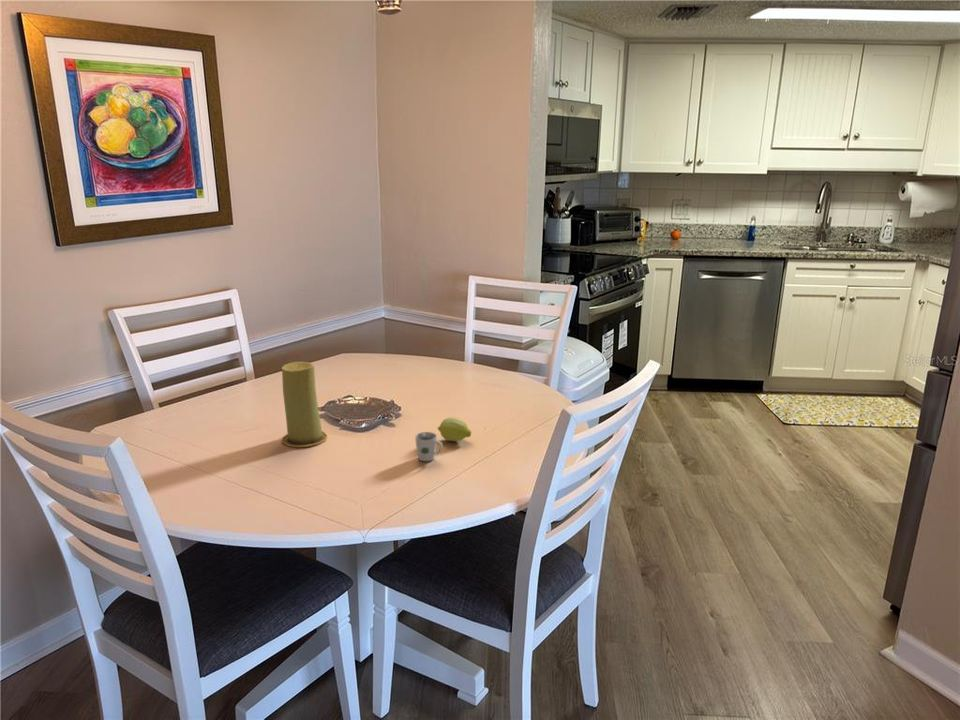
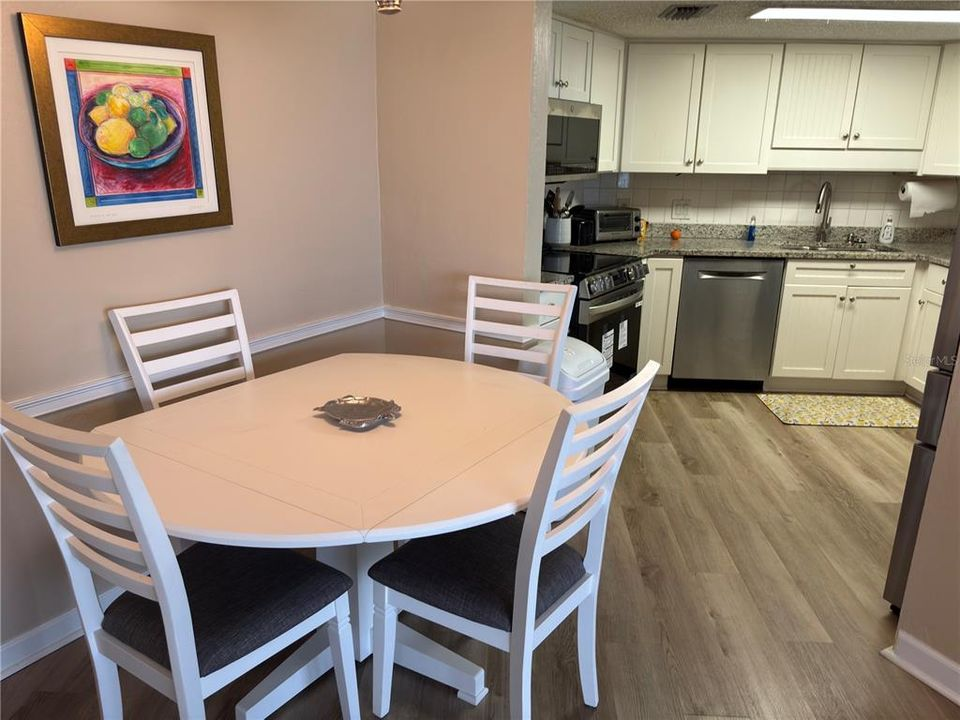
- candle (302, 402)
- cup (429, 439)
- fruit (454, 429)
